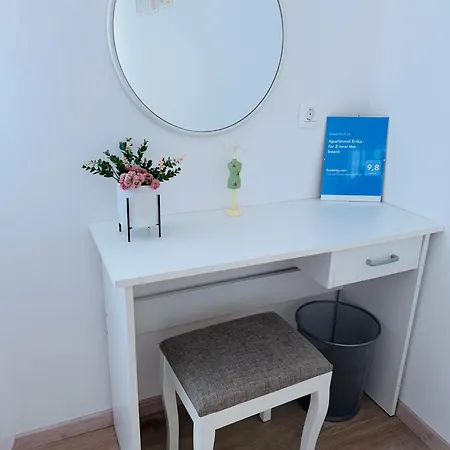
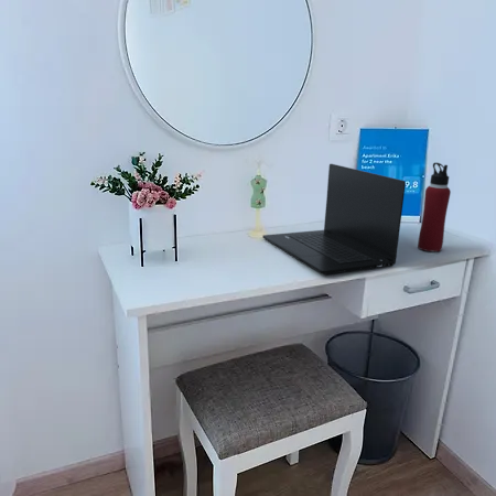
+ water bottle (435, 206)
+ laptop (326, 213)
